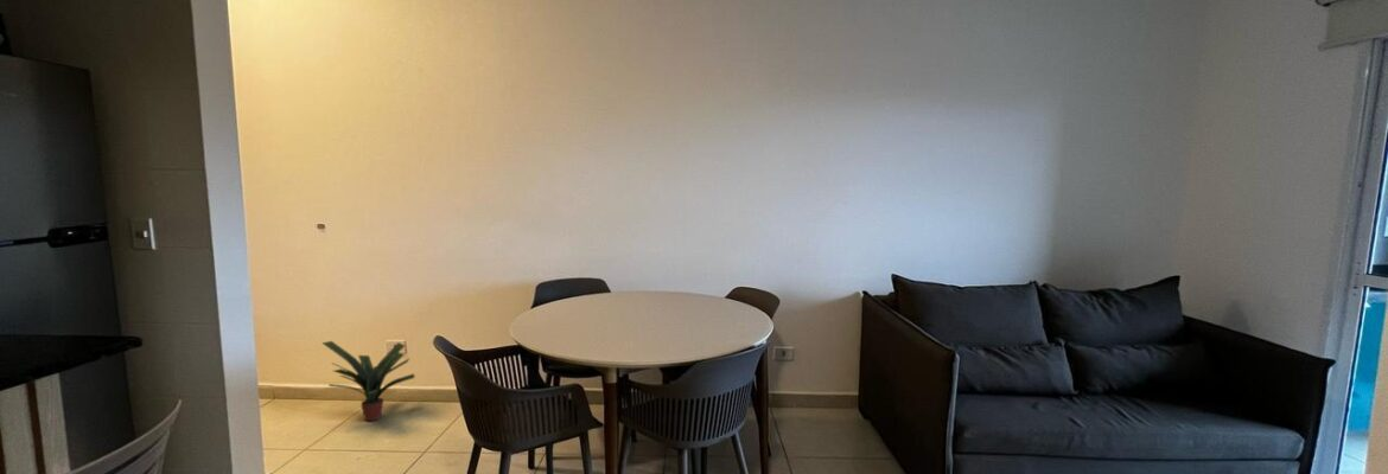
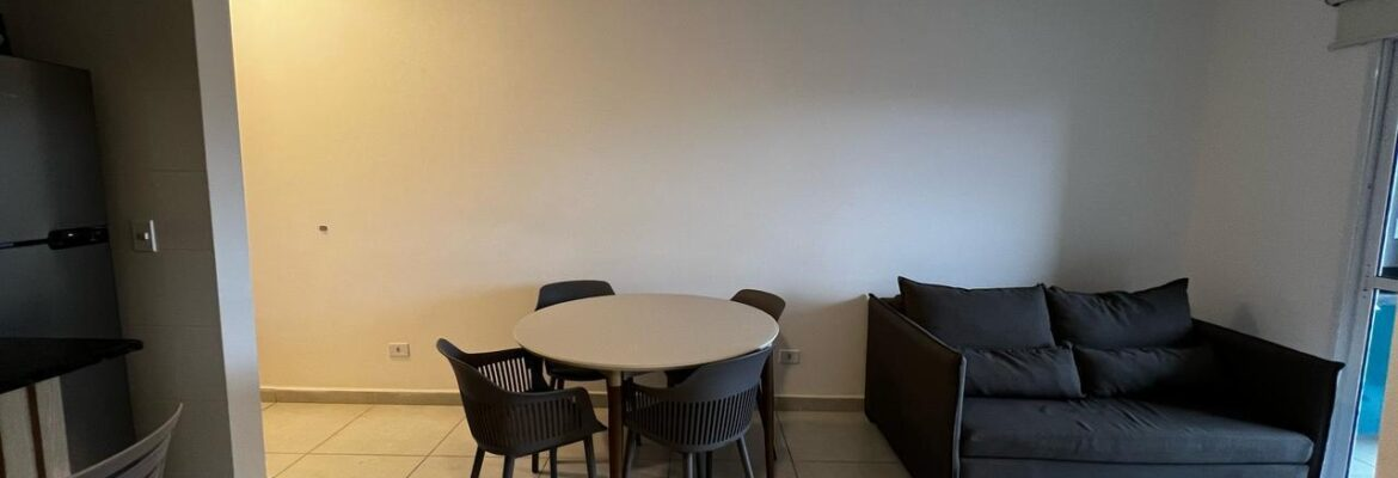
- potted plant (368, 379)
